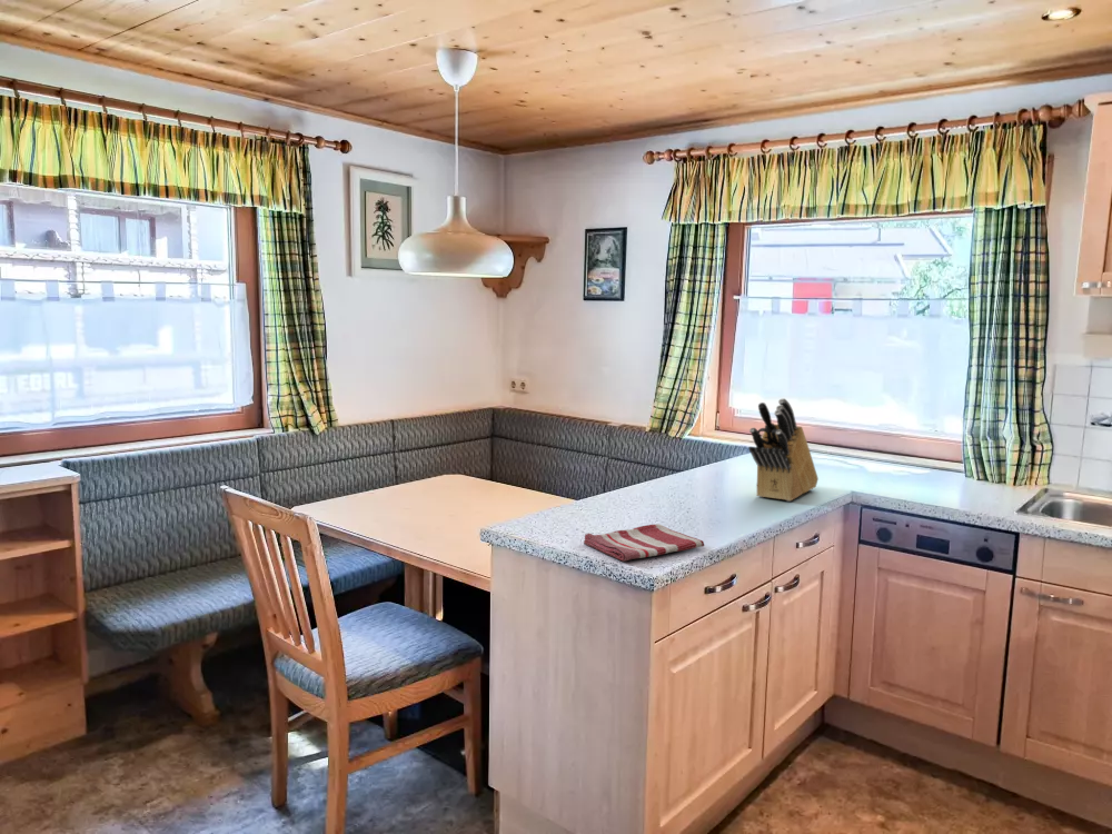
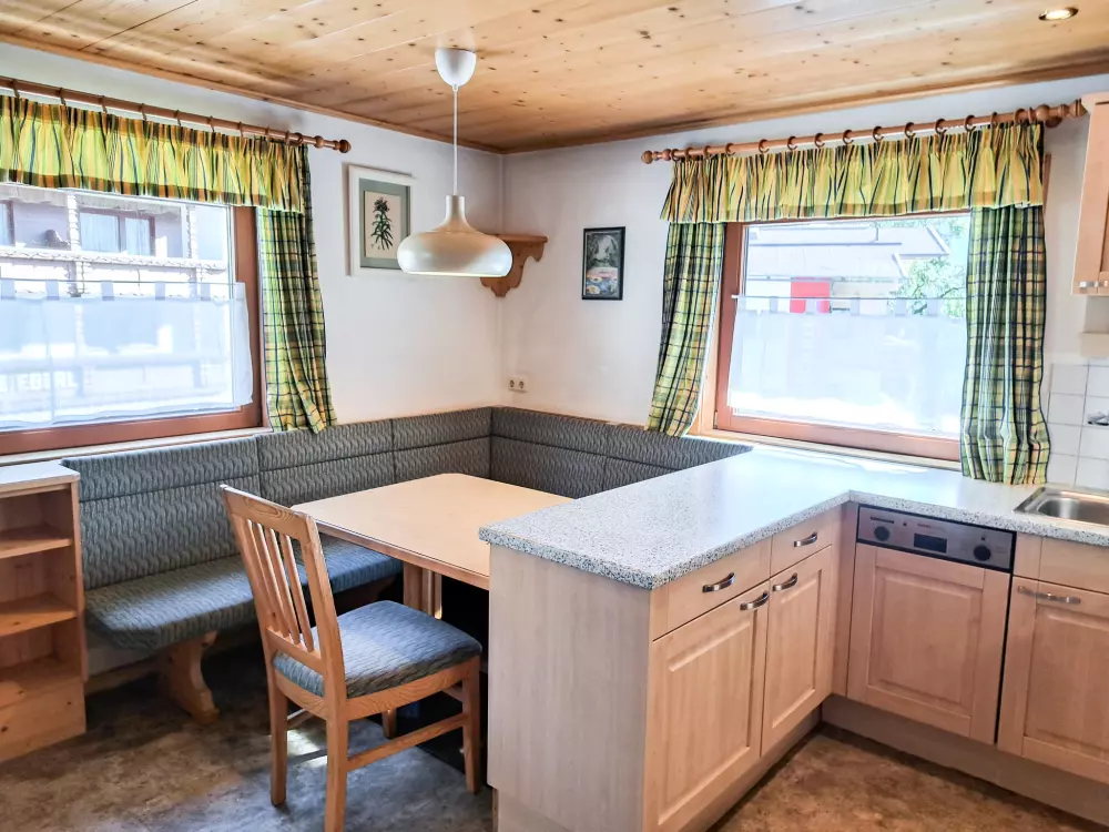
- dish towel (643, 540)
- knife block (784, 445)
